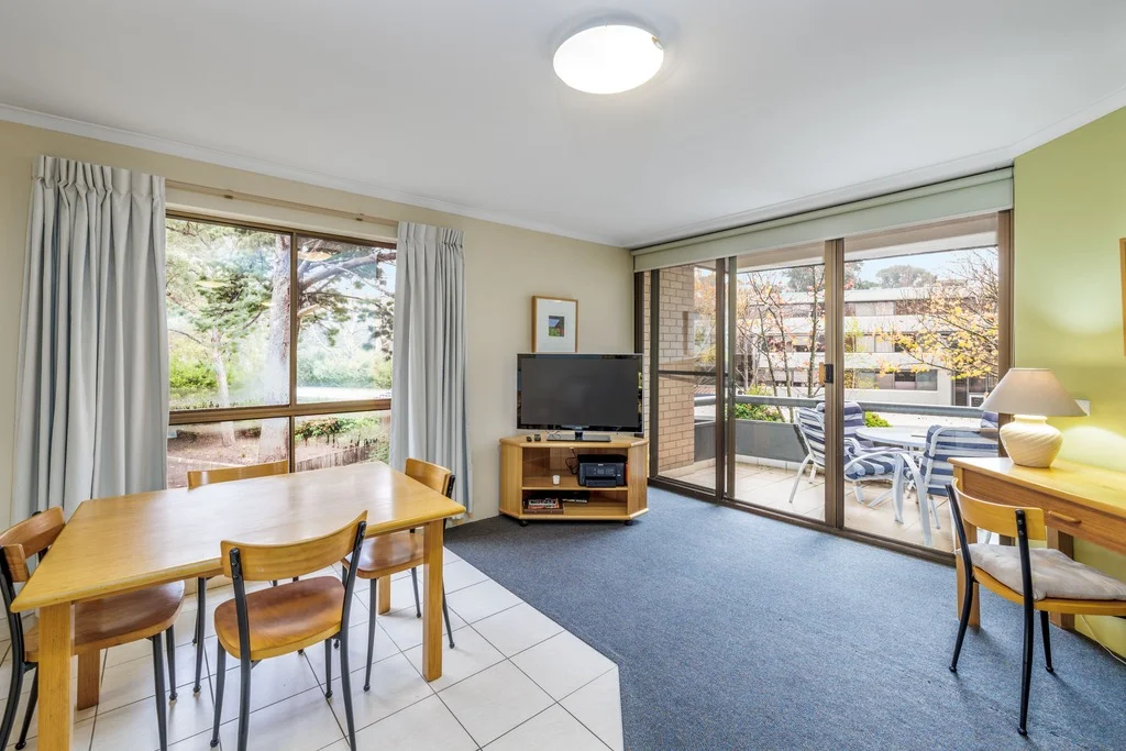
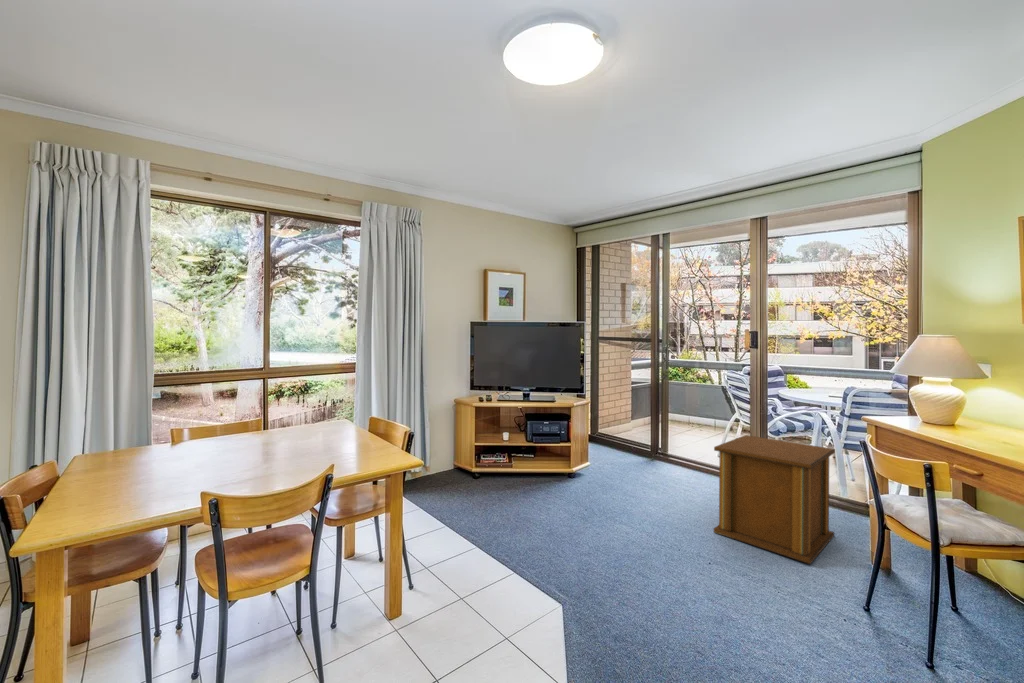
+ side table (773, 490)
